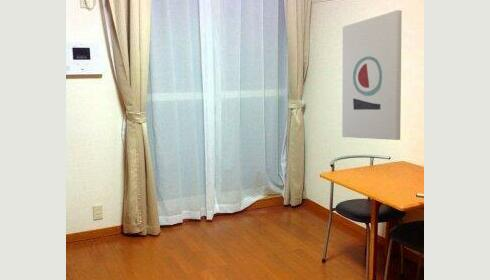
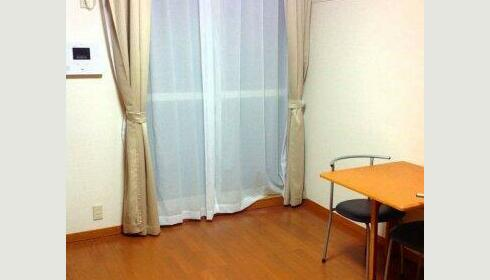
- wall art (369, 79)
